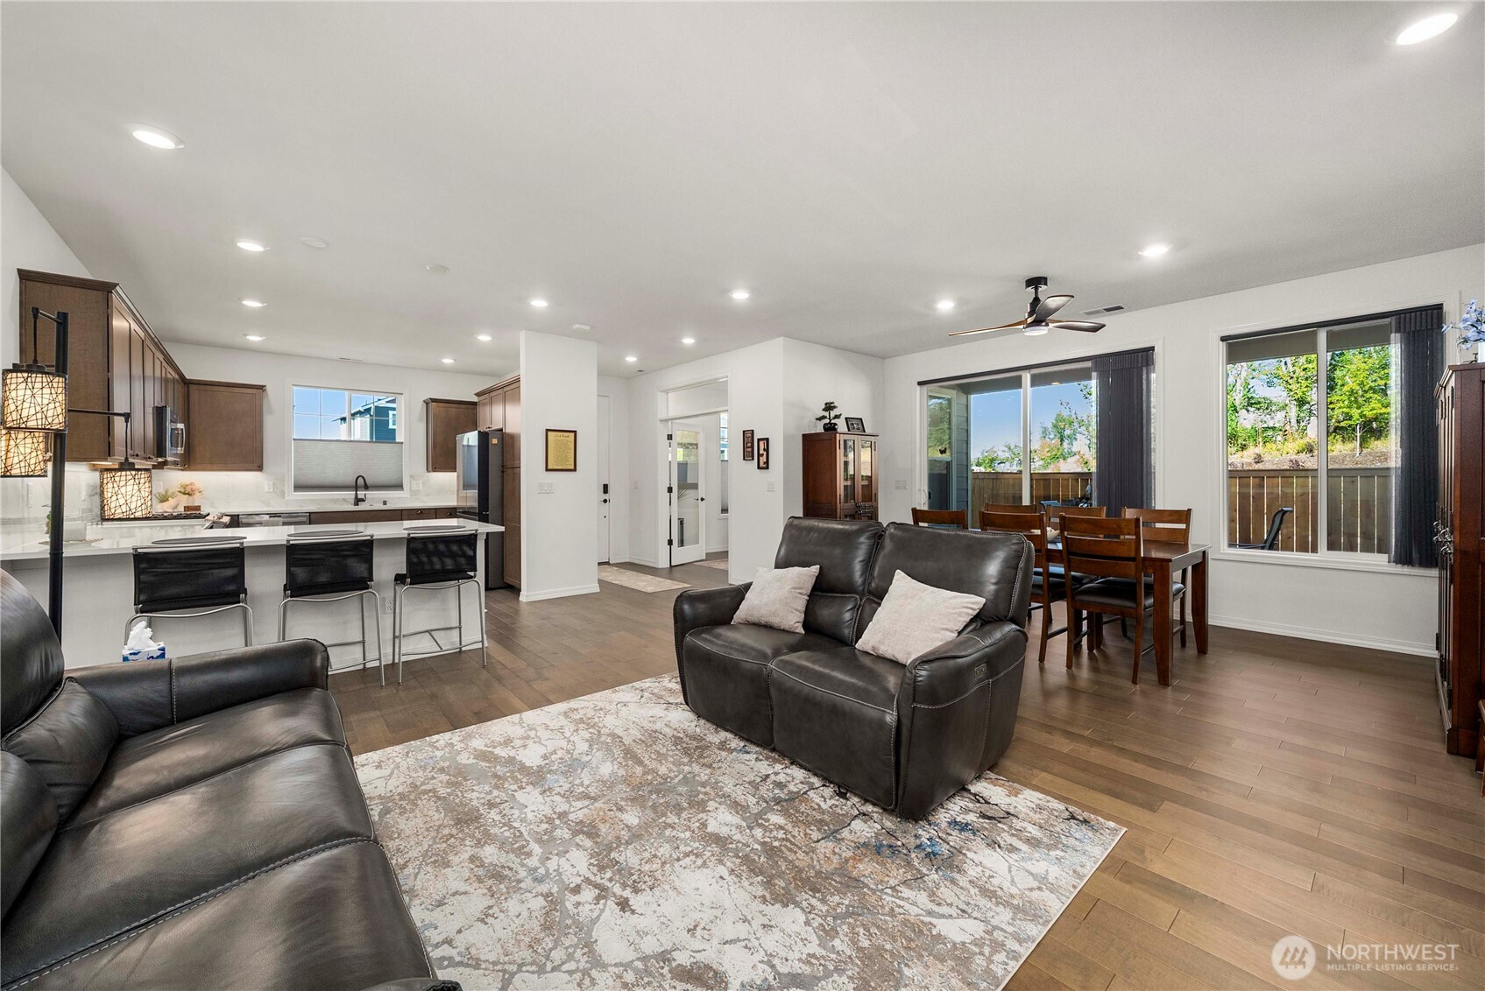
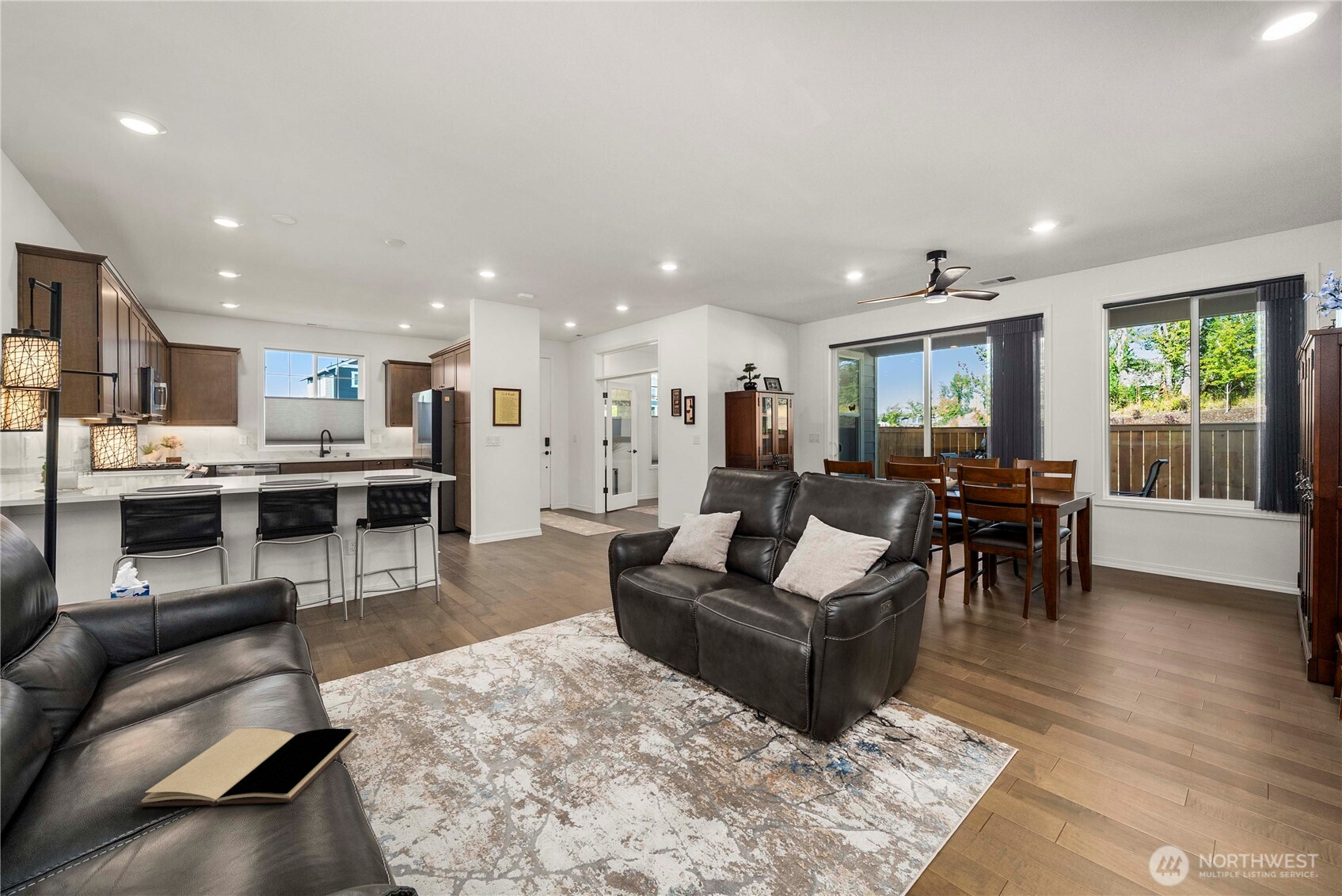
+ book (259, 761)
